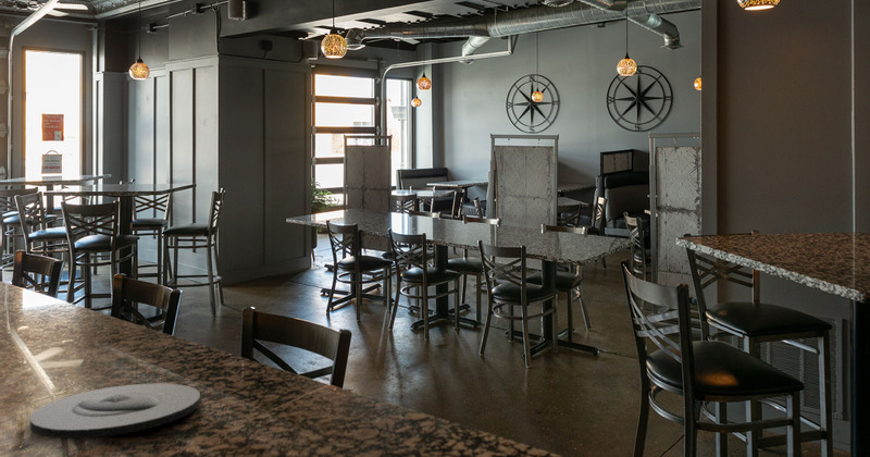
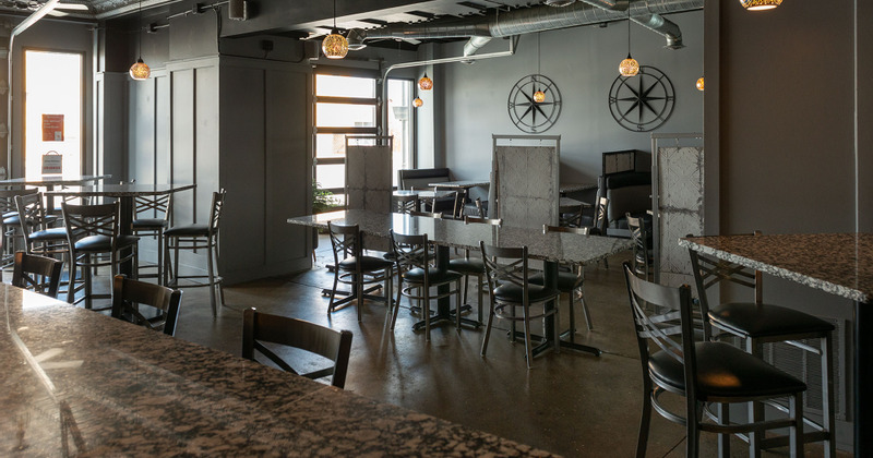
- plate (120, 402)
